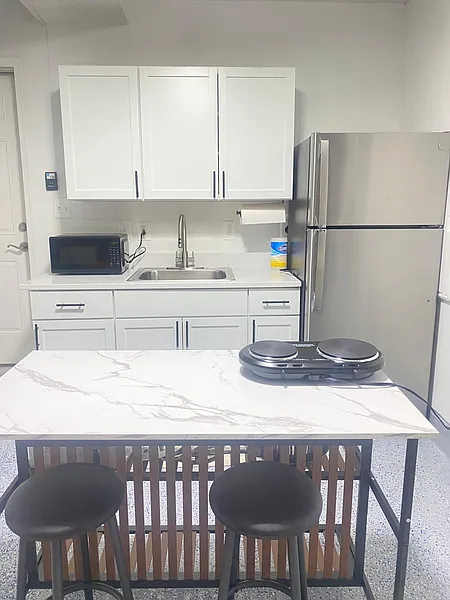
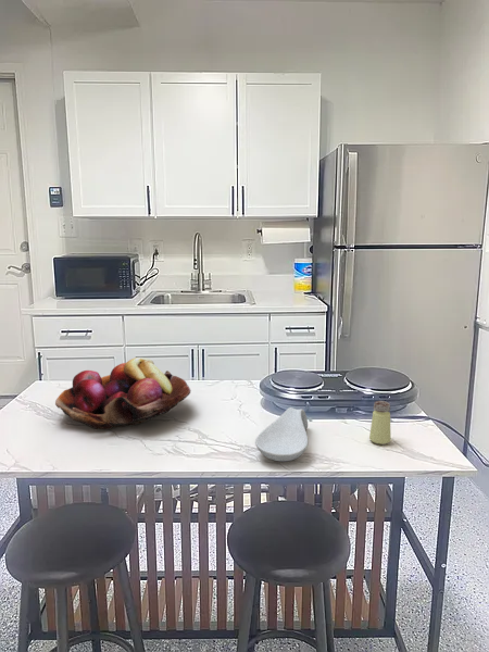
+ fruit basket (127, 389)
+ spoon rest (287, 431)
+ saltshaker (380, 421)
